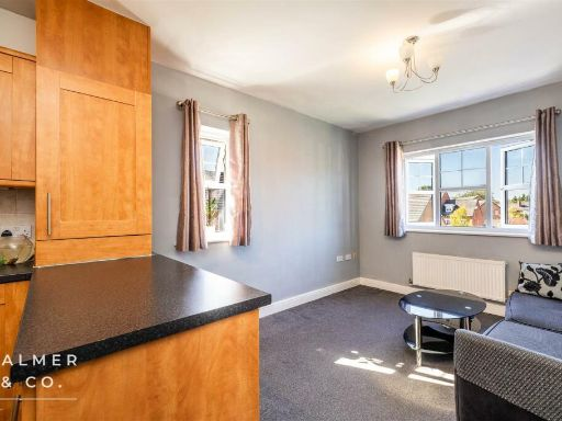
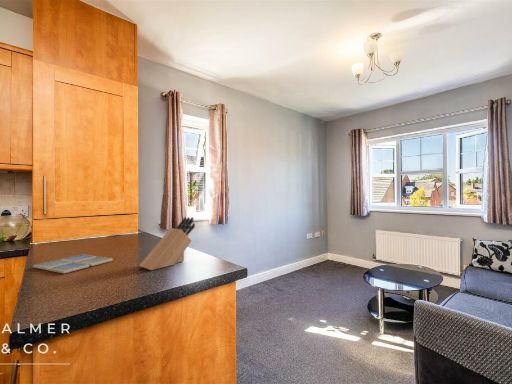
+ knife block (170, 240)
+ drink coaster (74, 262)
